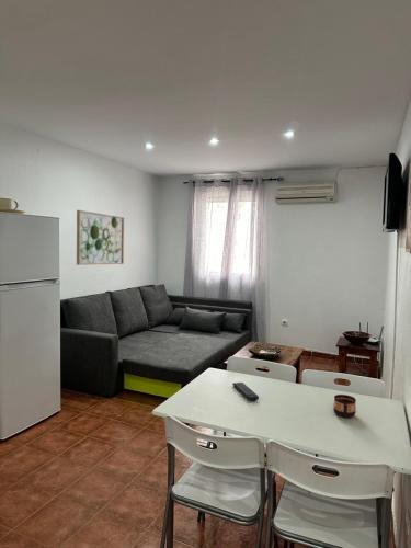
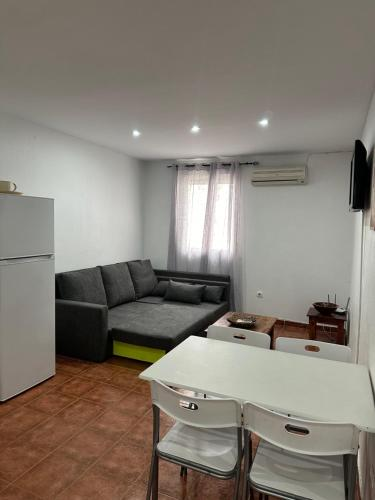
- remote control (244, 390)
- wall art (102, 239)
- cup (343, 406)
